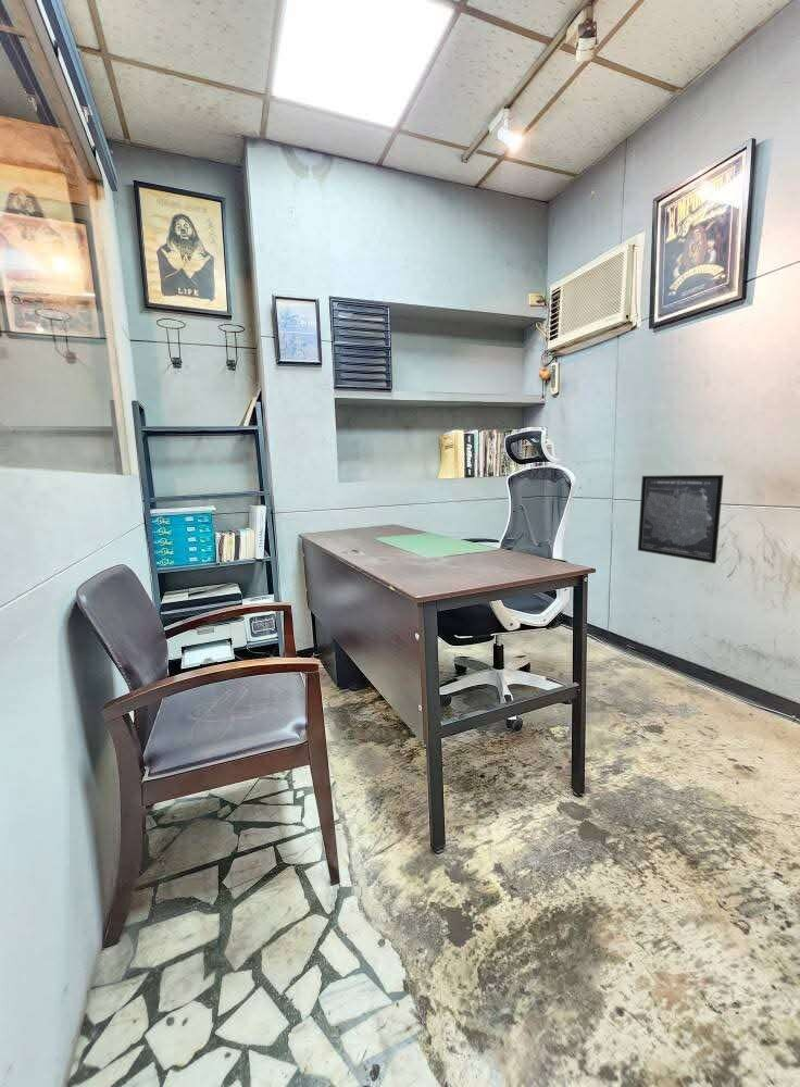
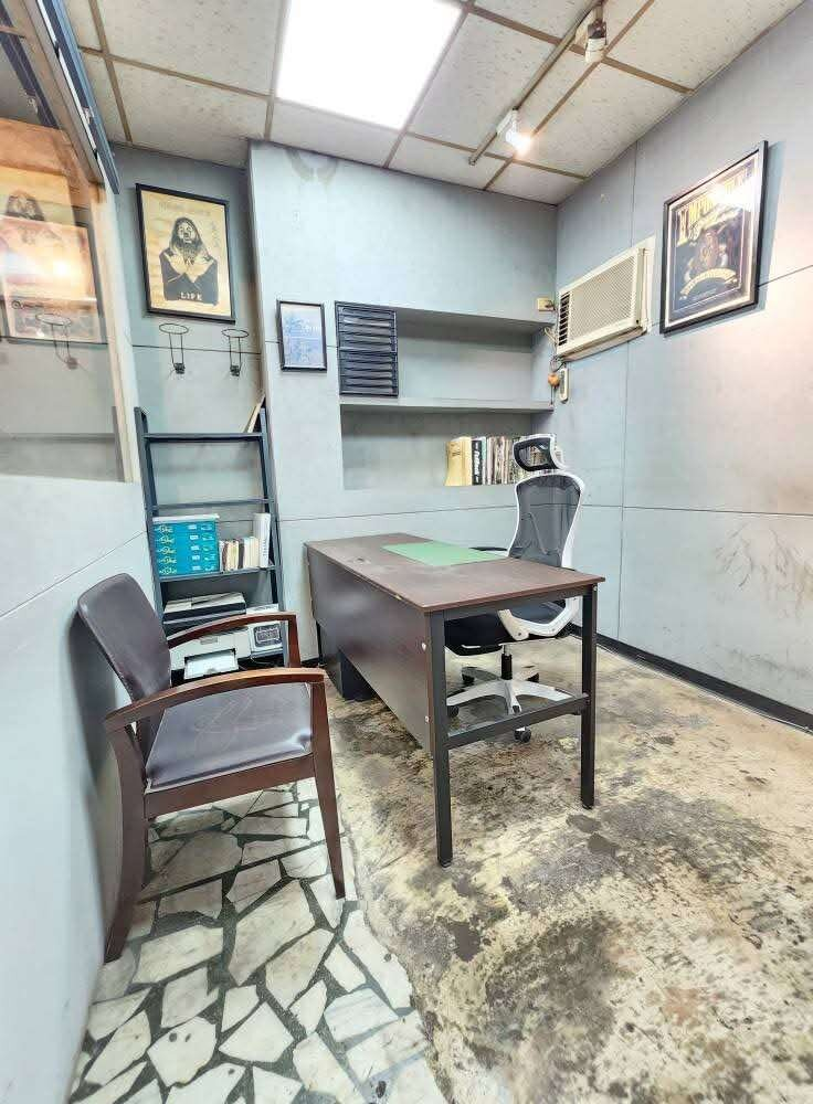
- wall art (676, 516)
